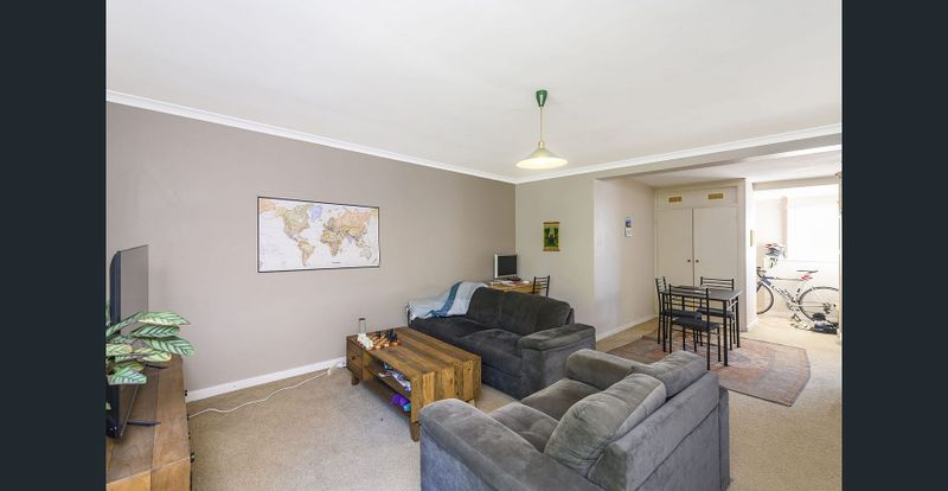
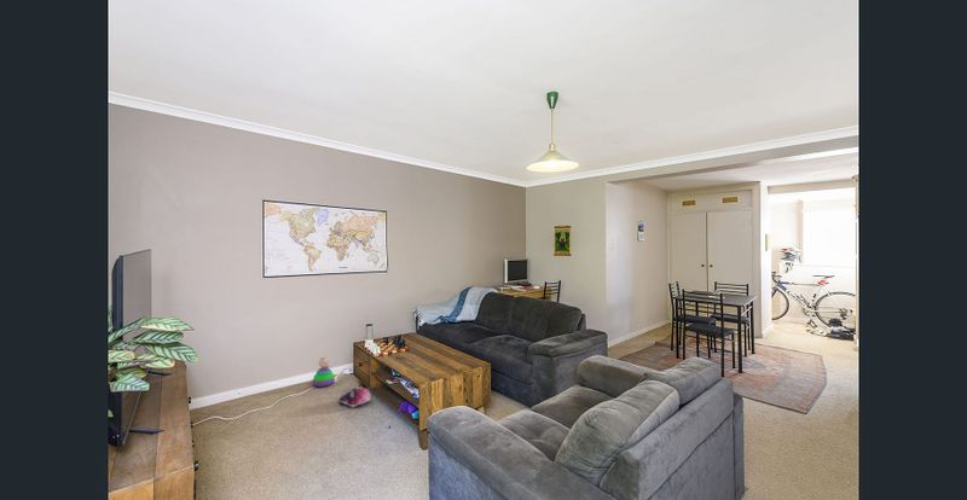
+ plush toy (355, 395)
+ stacking toy (323, 370)
